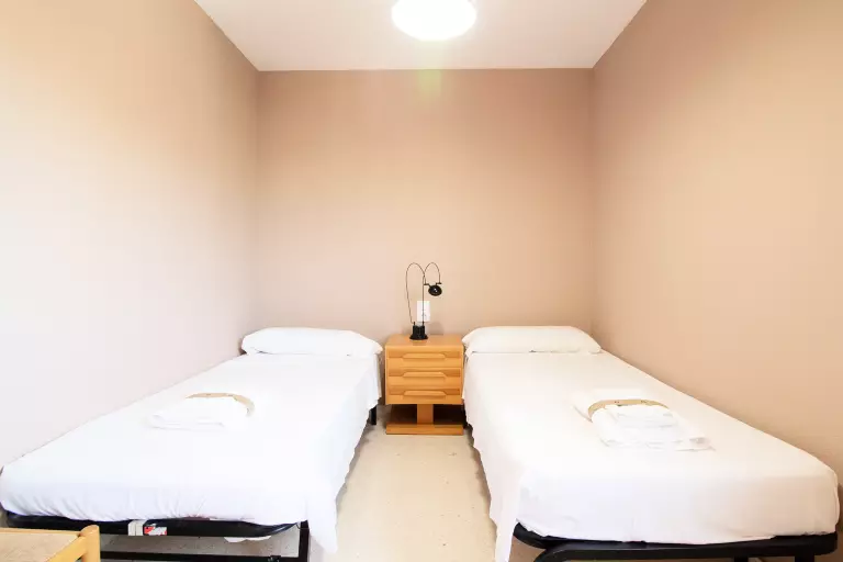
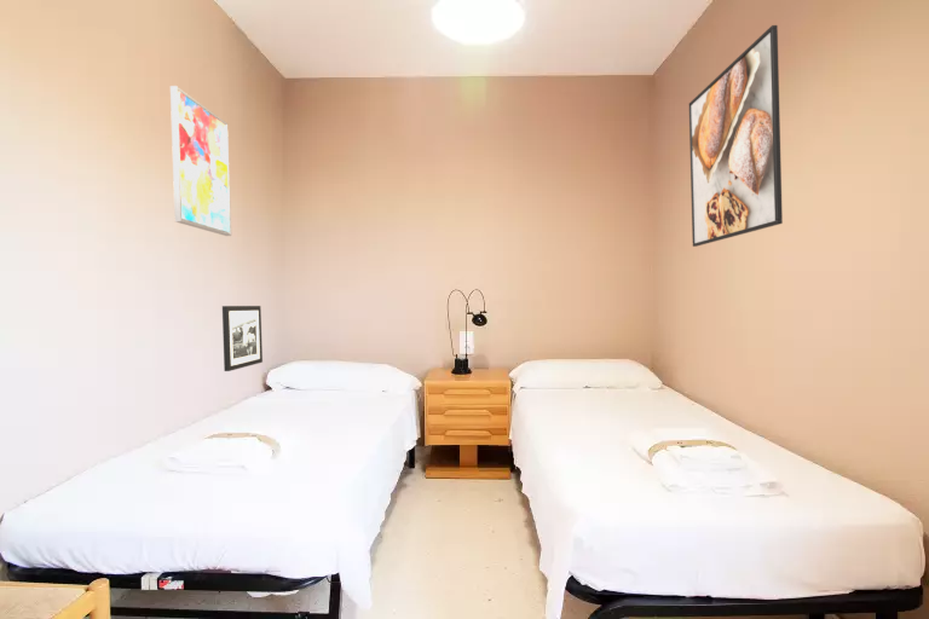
+ wall art (203, 167)
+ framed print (727, 154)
+ picture frame (243, 336)
